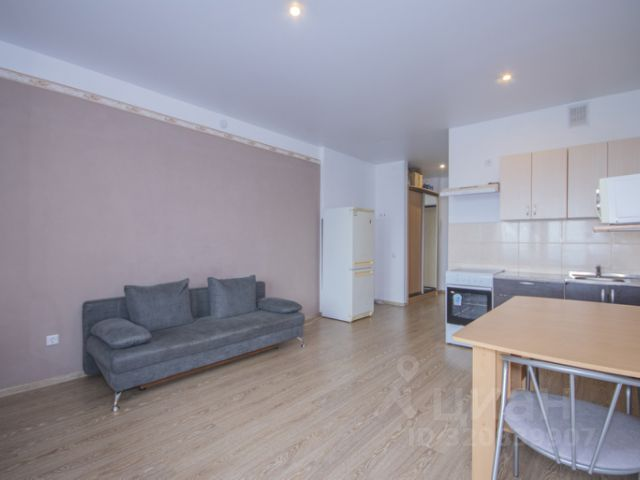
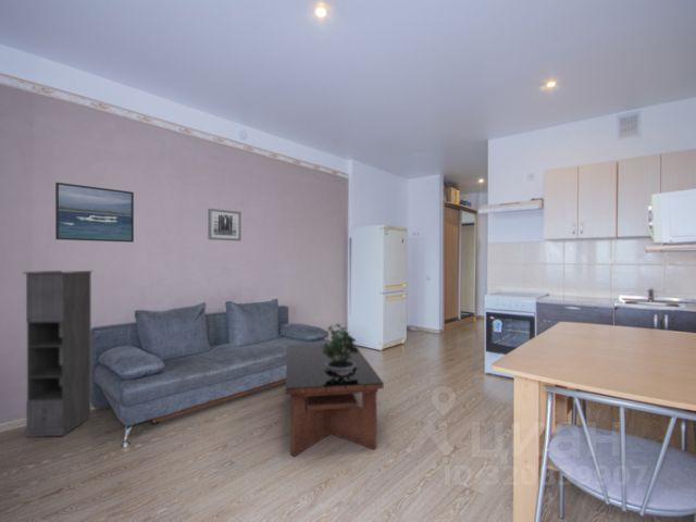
+ potted plant (339, 345)
+ coffee table (326, 388)
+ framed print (97, 214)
+ wall art (225, 225)
+ storage cabinet (60, 349)
